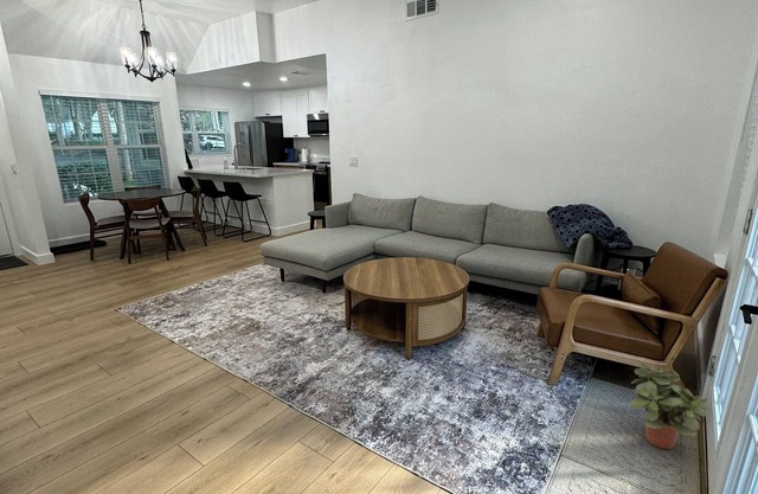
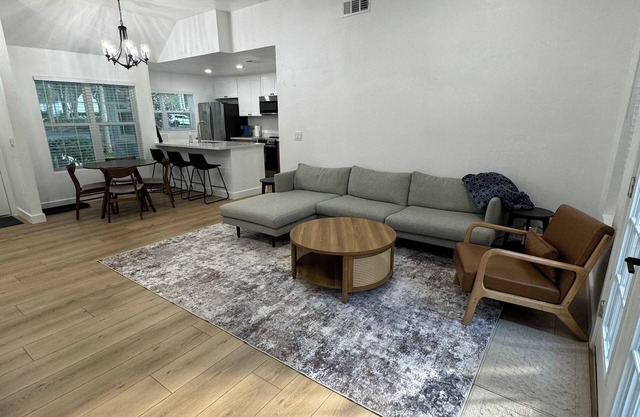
- potted plant (666, 409)
